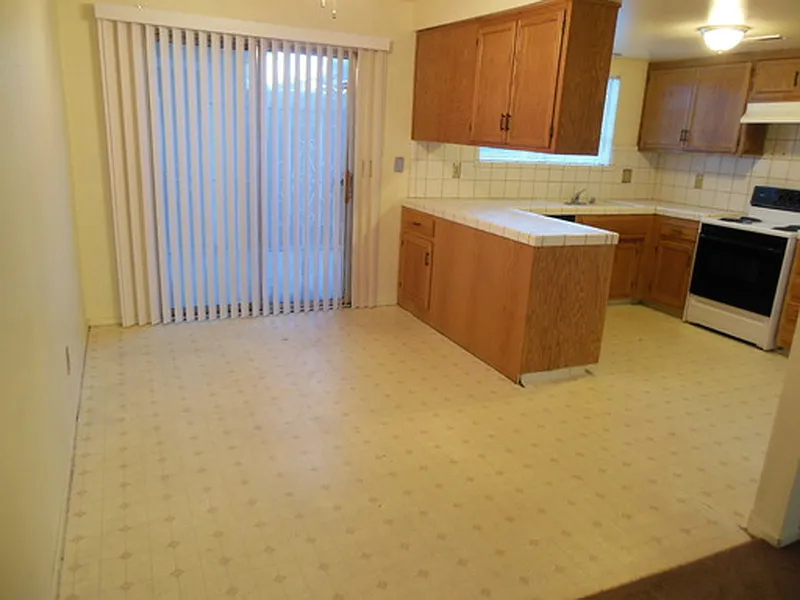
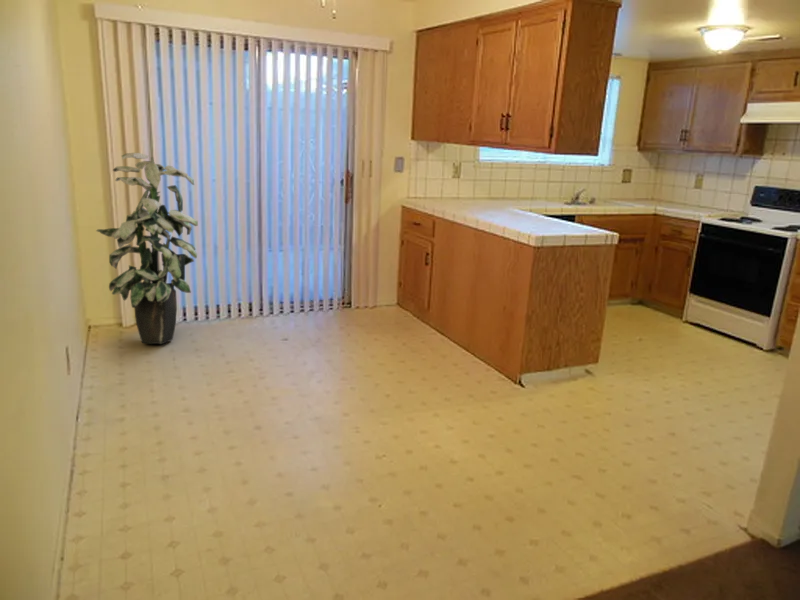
+ indoor plant (149, 250)
